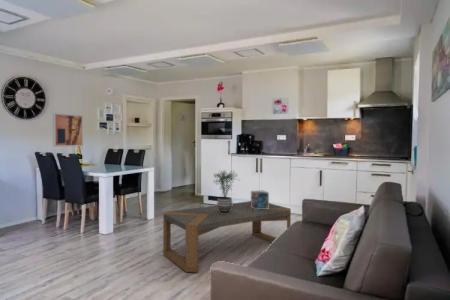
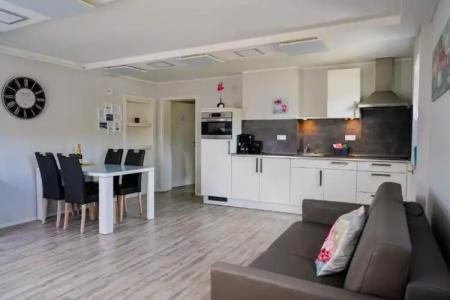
- decorative box (259, 199)
- coffee table (228, 225)
- wall art (68, 130)
- potted plant (224, 191)
